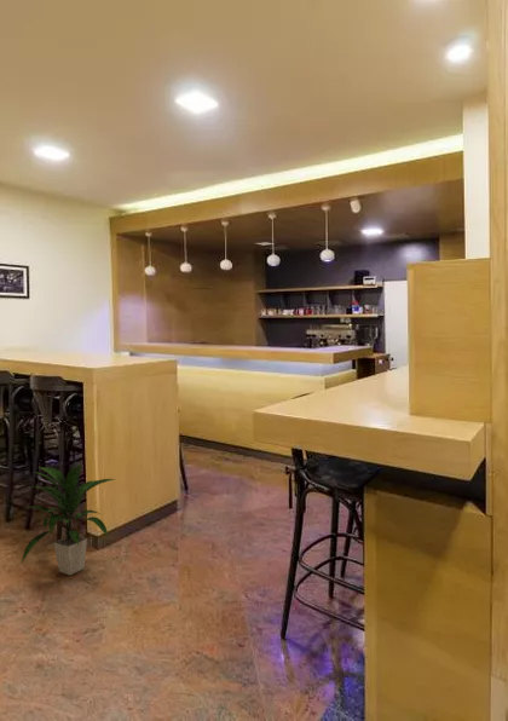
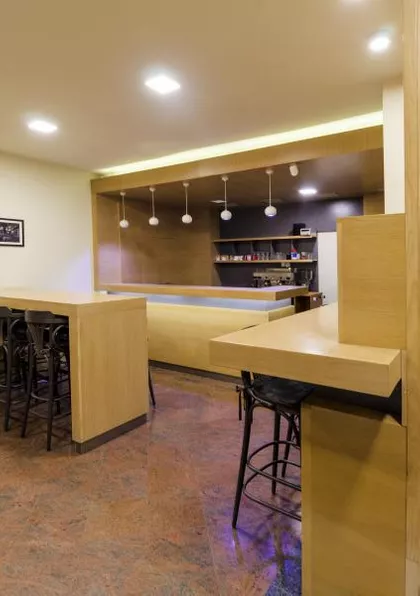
- indoor plant (64, 515)
